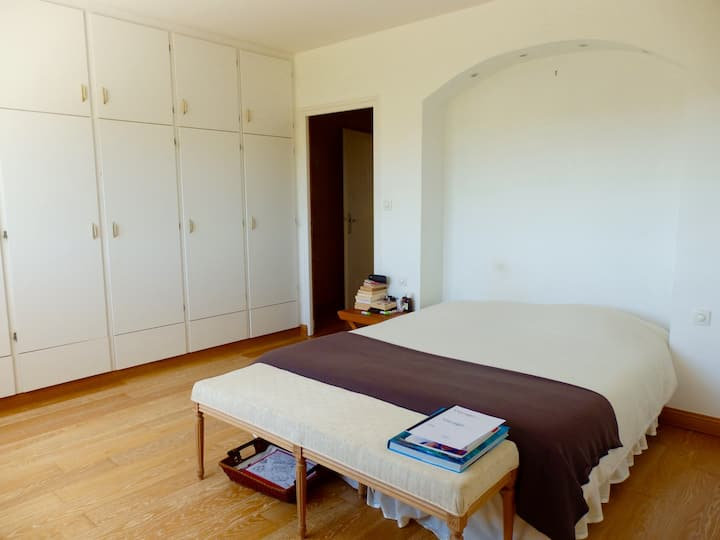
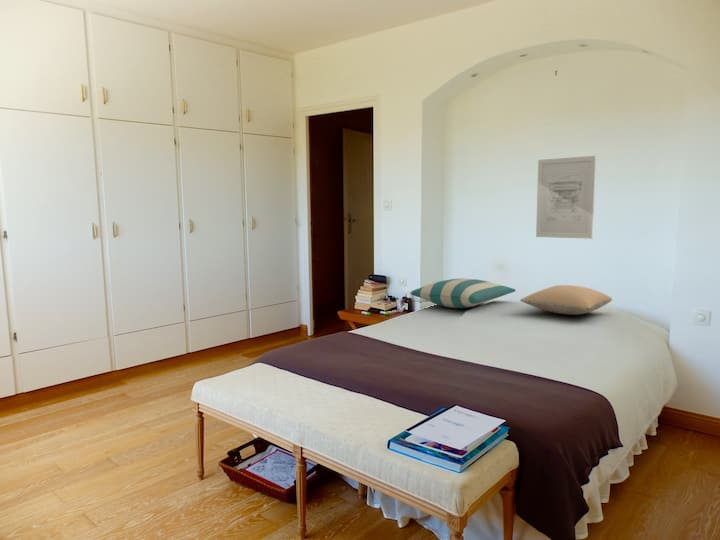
+ pillow (566, 299)
+ wall art (564, 198)
+ pillow (462, 292)
